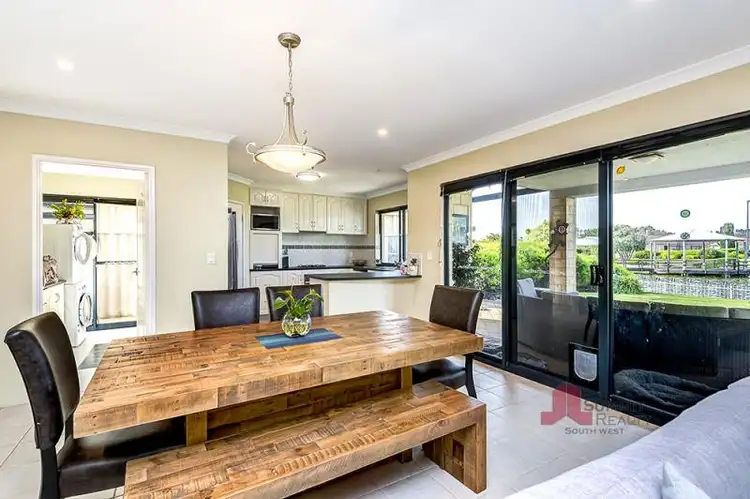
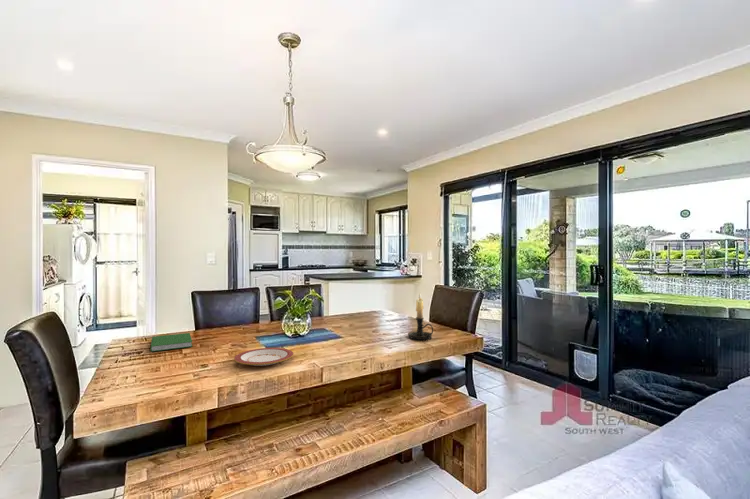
+ plate (264, 357)
+ candle holder (422, 315)
+ hardcover book (171, 341)
